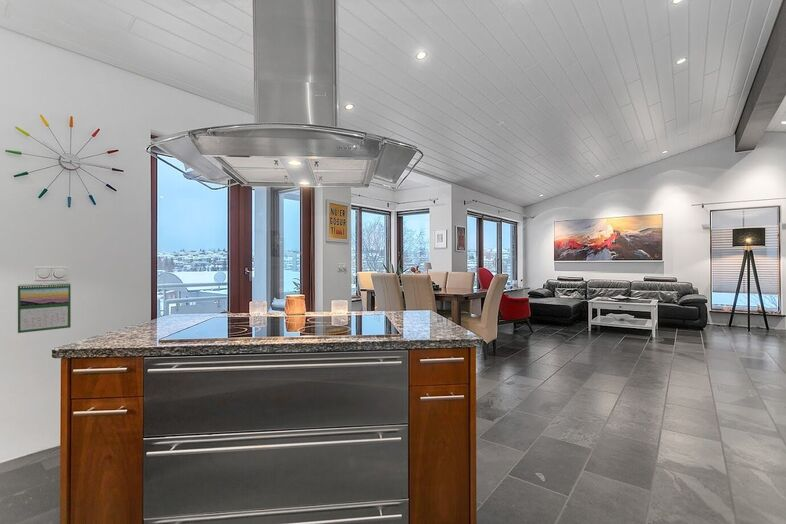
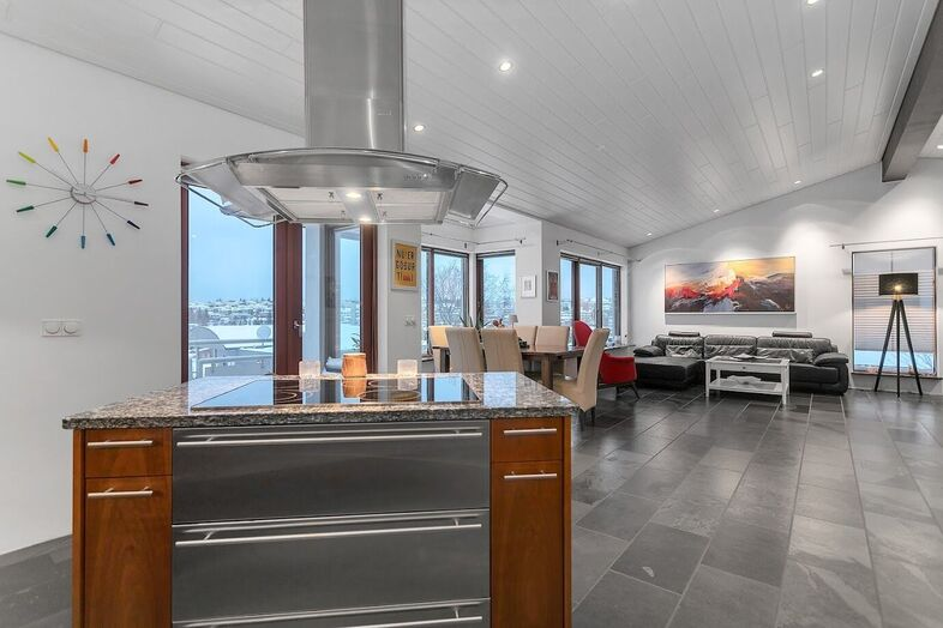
- calendar (45, 306)
